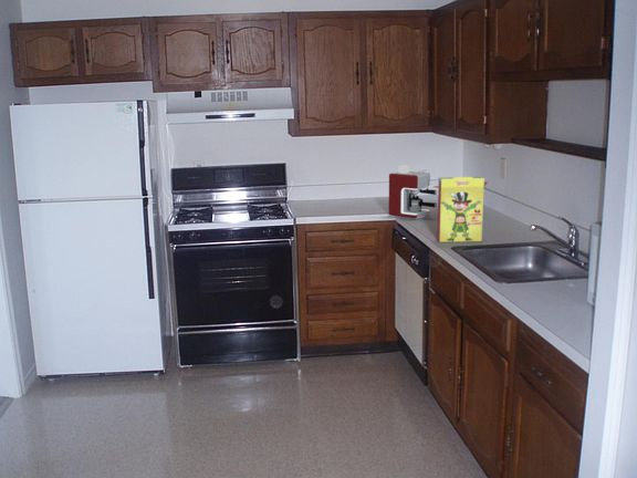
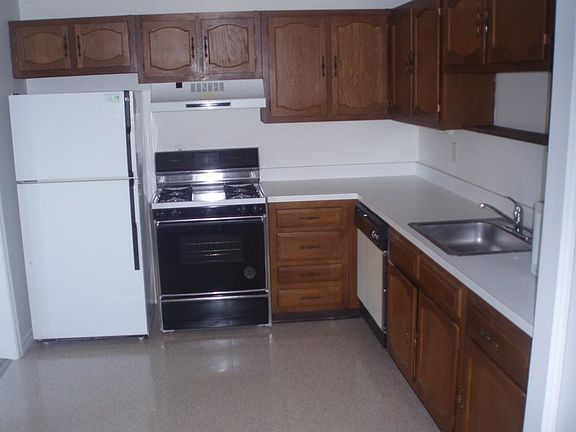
- cereal box (459, 208)
- coffee maker (415, 190)
